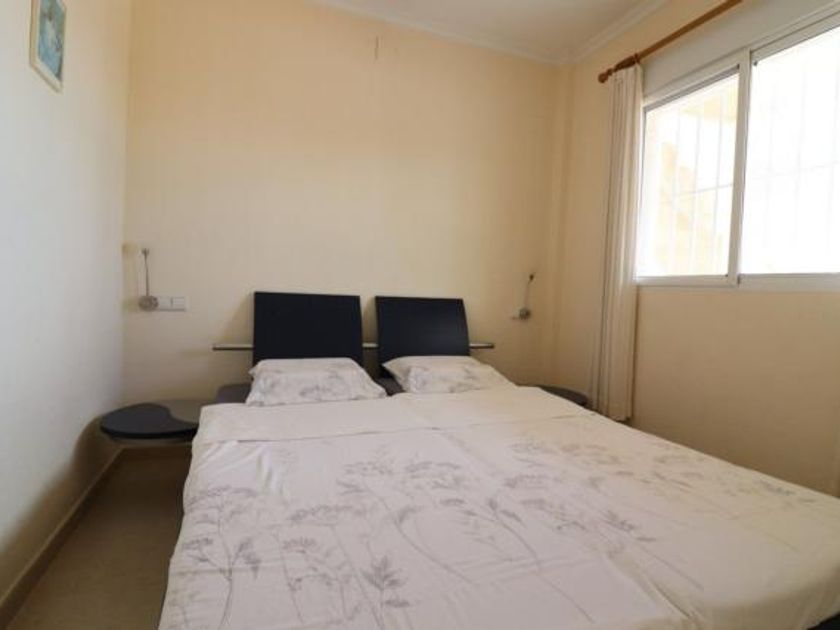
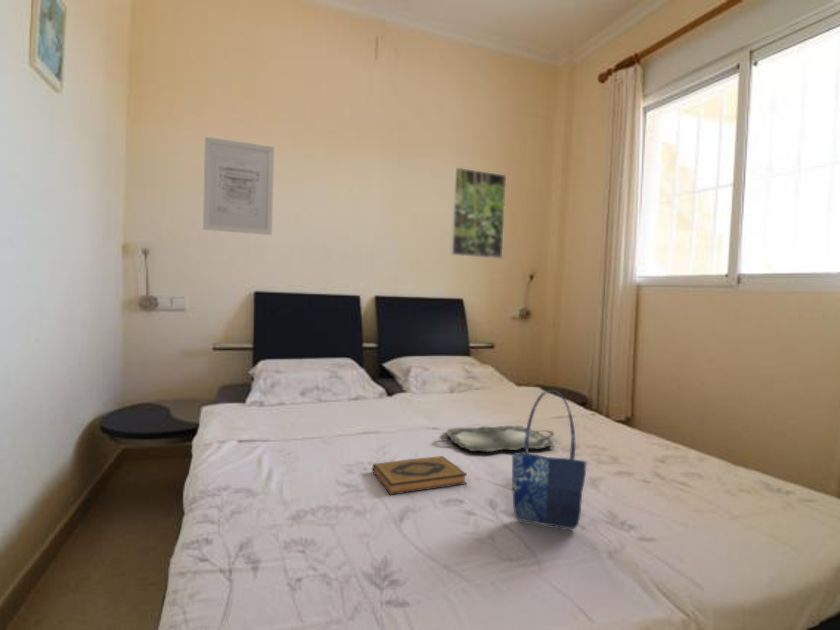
+ wall art (239, 187)
+ shopping bag (548, 457)
+ serving tray (498, 437)
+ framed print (478, 214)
+ hardback book (418, 473)
